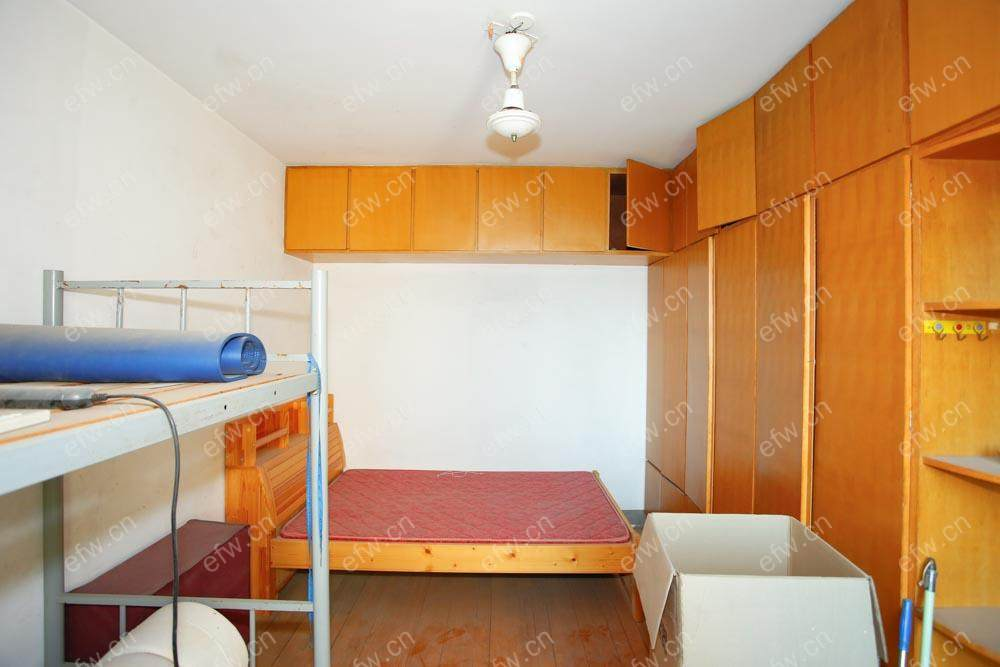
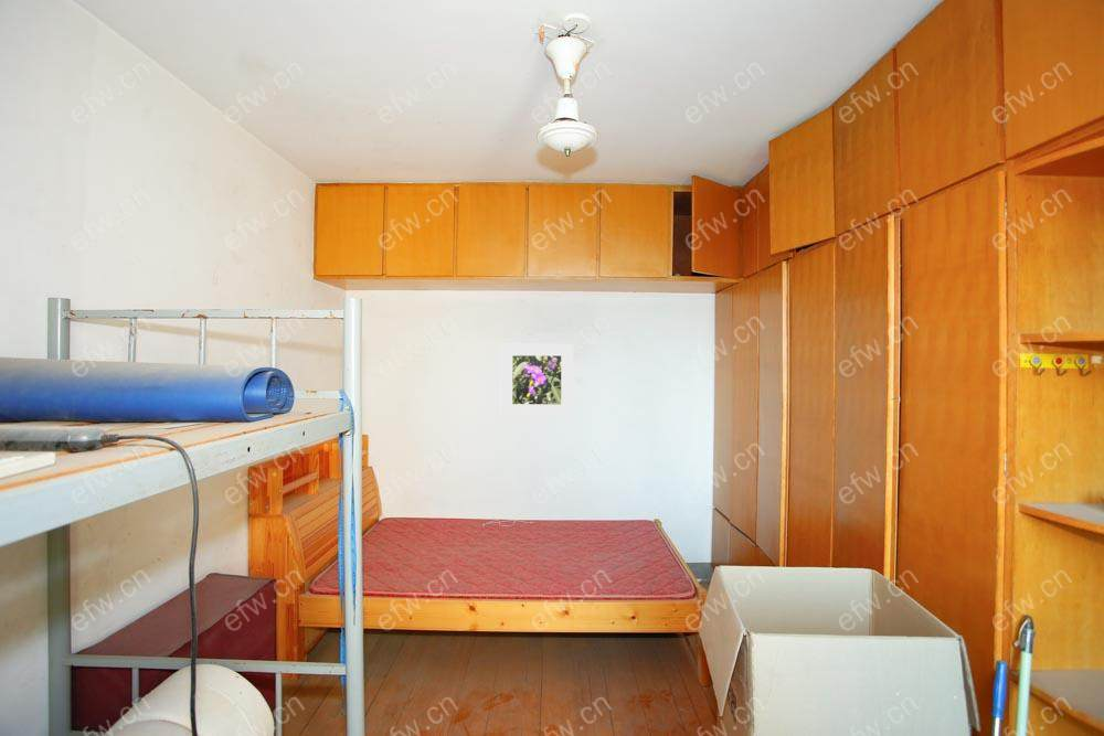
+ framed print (537, 380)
